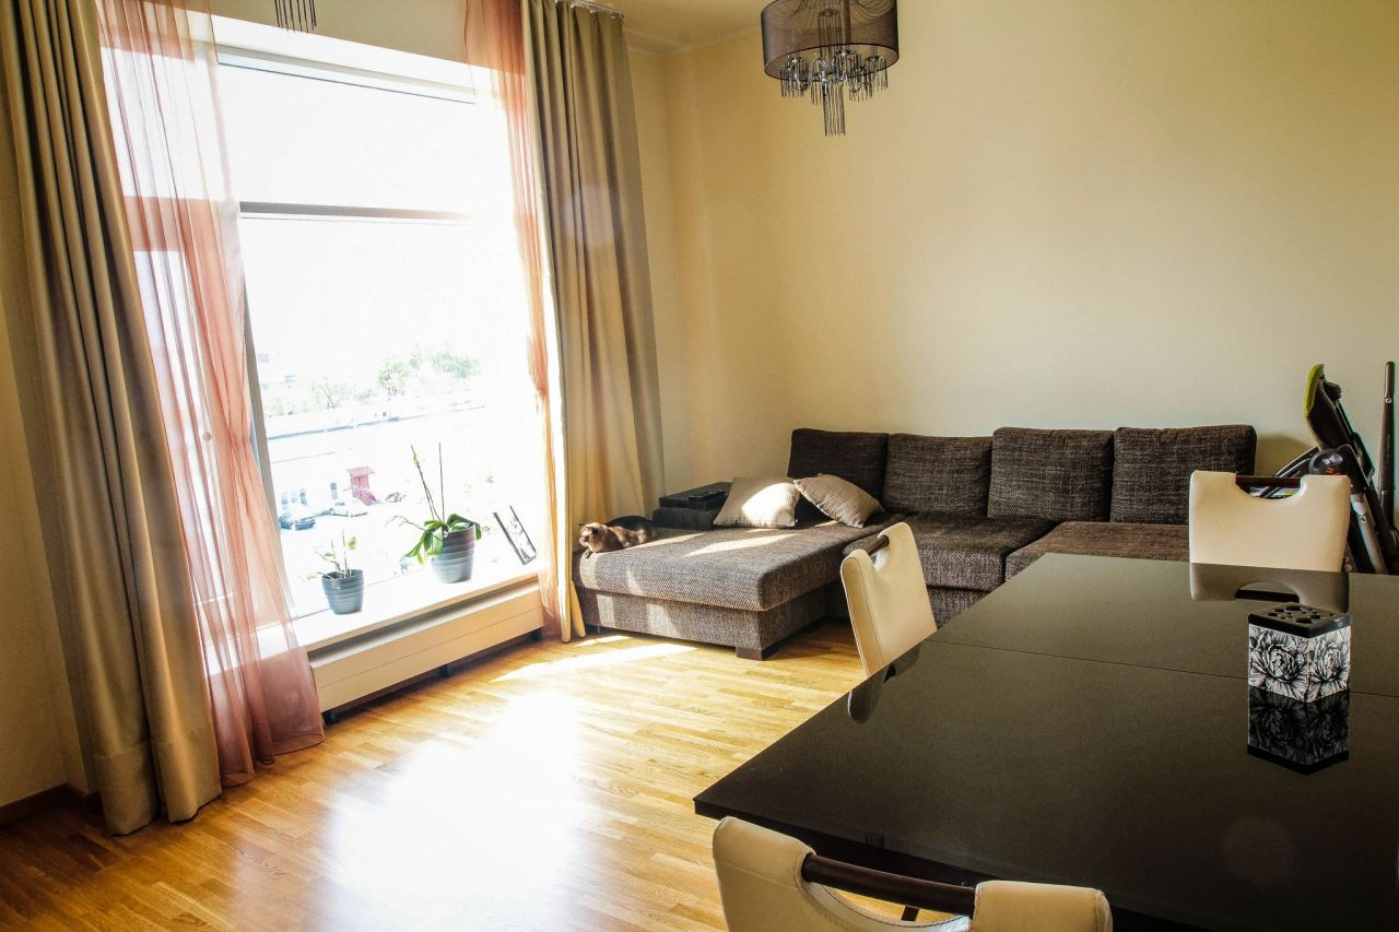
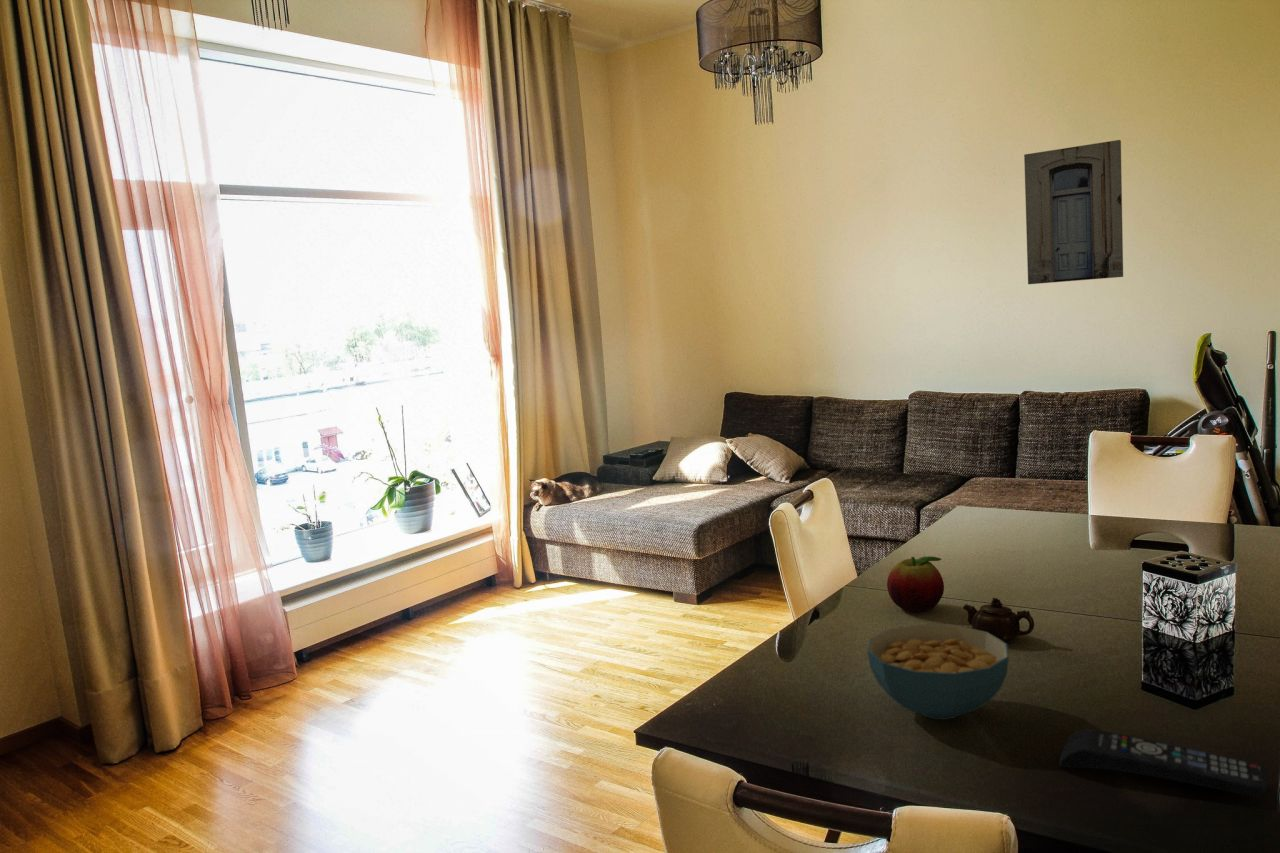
+ cereal bowl (938, 679)
+ teapot (997, 617)
+ wall art (1072, 214)
+ remote control (1159, 761)
+ fruit (915, 582)
